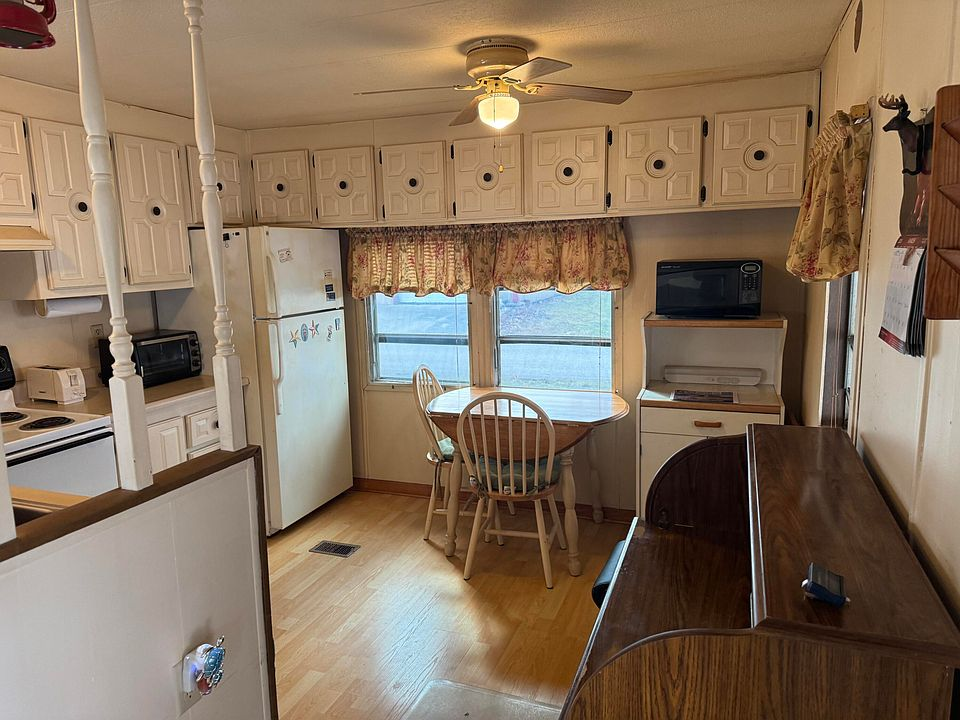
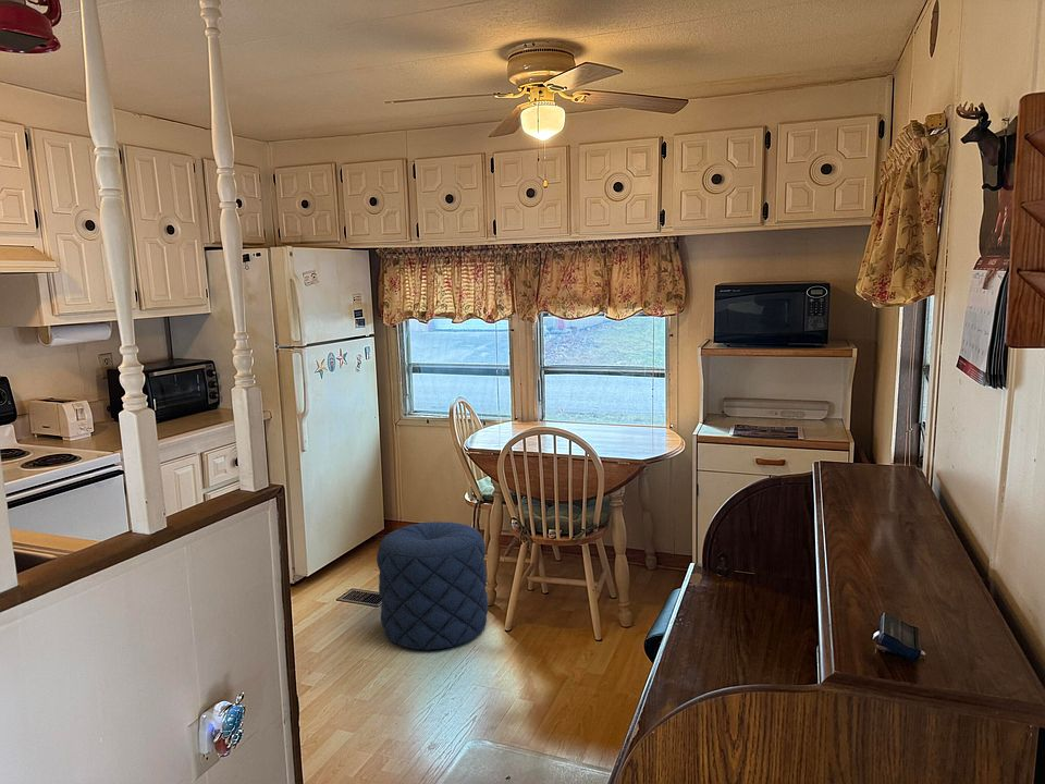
+ pouf (433, 579)
